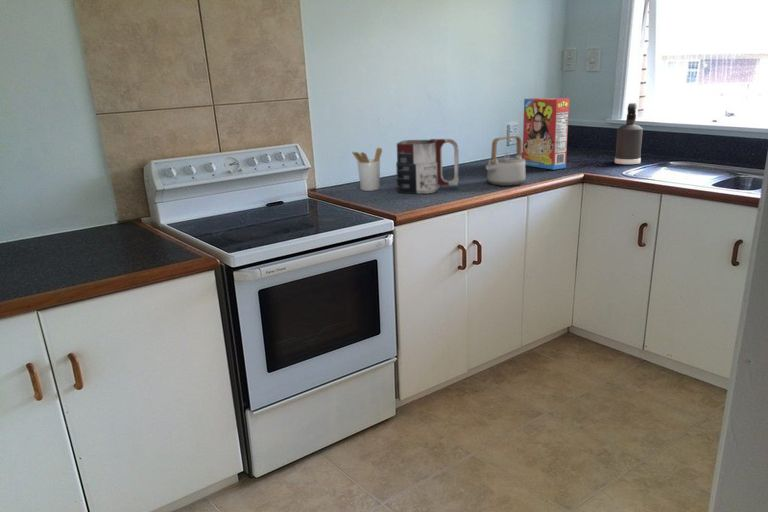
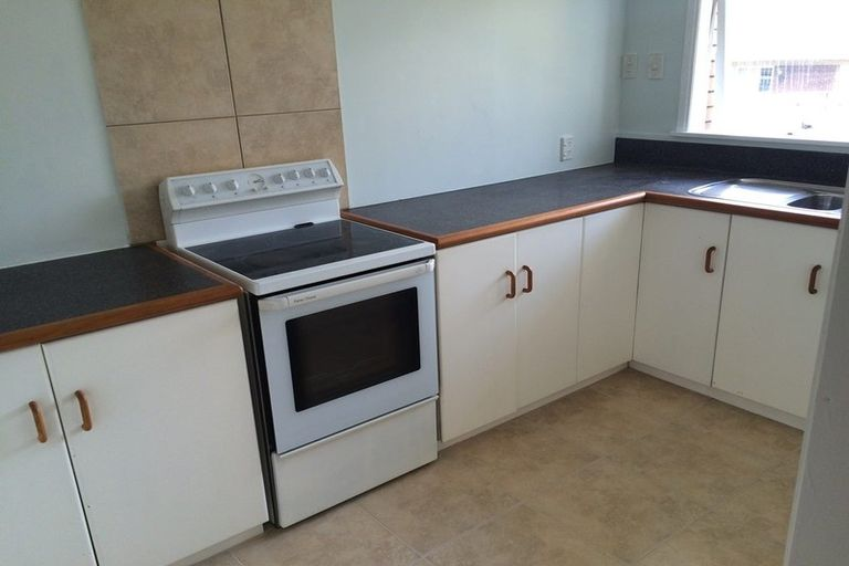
- spray bottle (629, 133)
- cereal box (544, 133)
- teapot (503, 160)
- mug (428, 164)
- utensil holder (366, 169)
